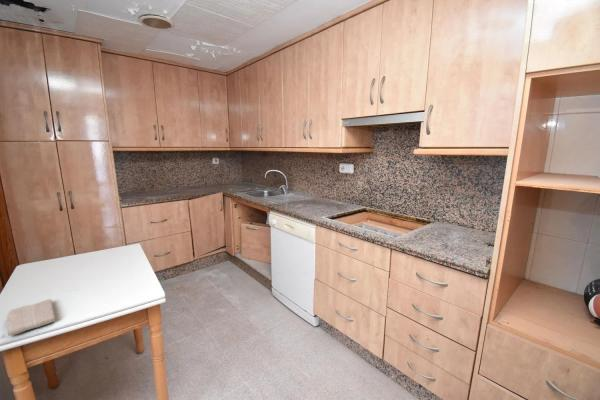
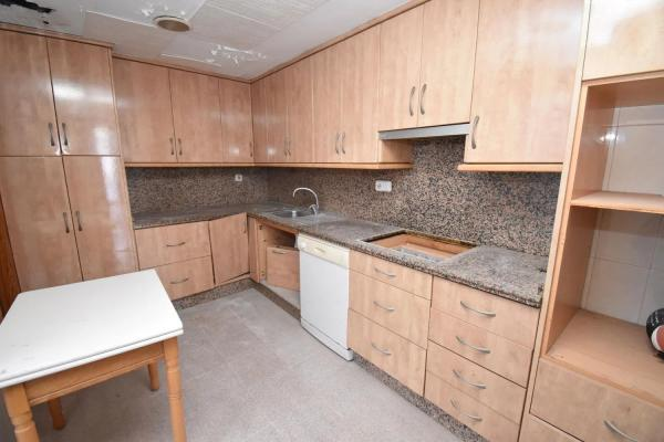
- washcloth (31, 315)
